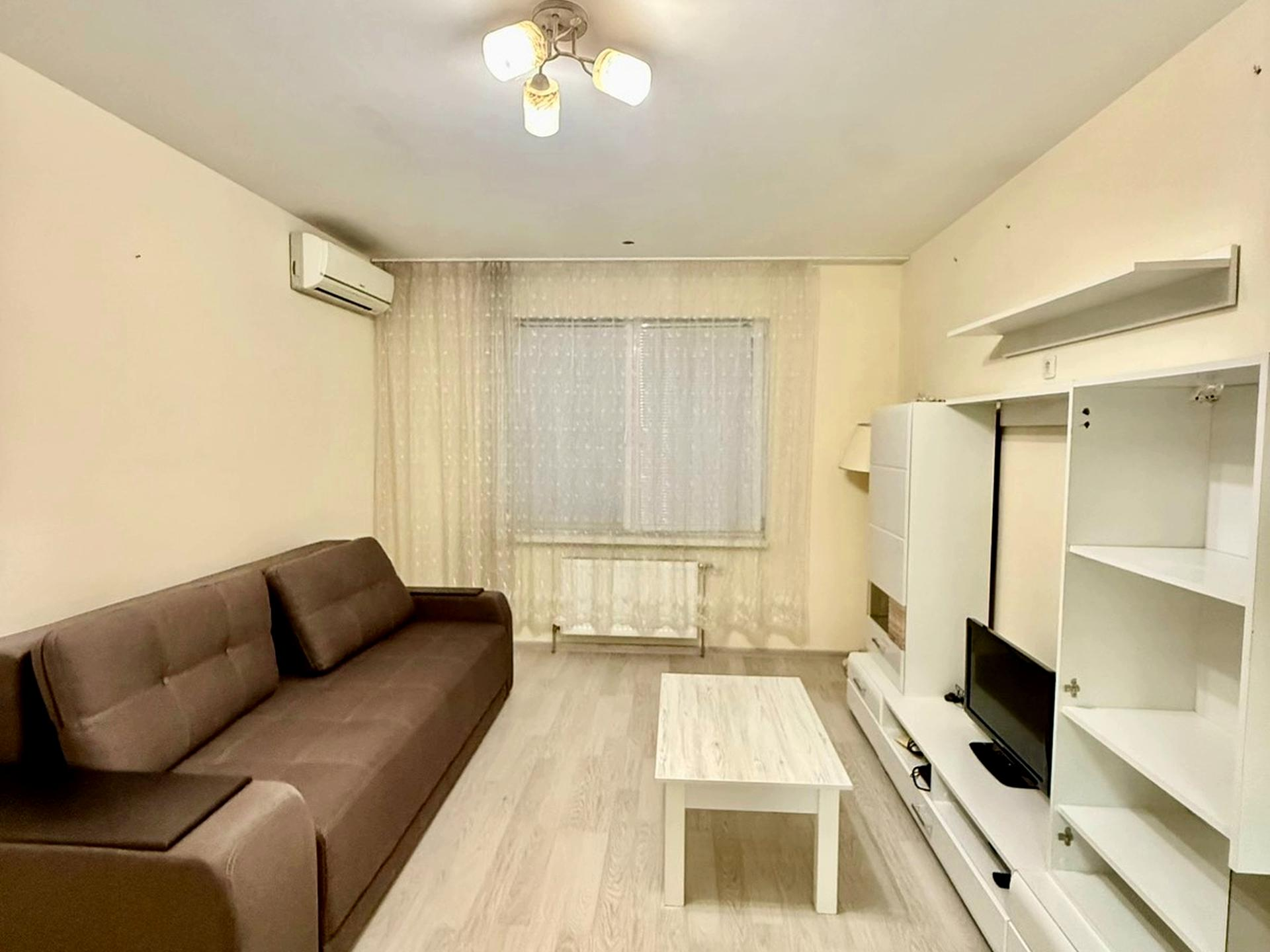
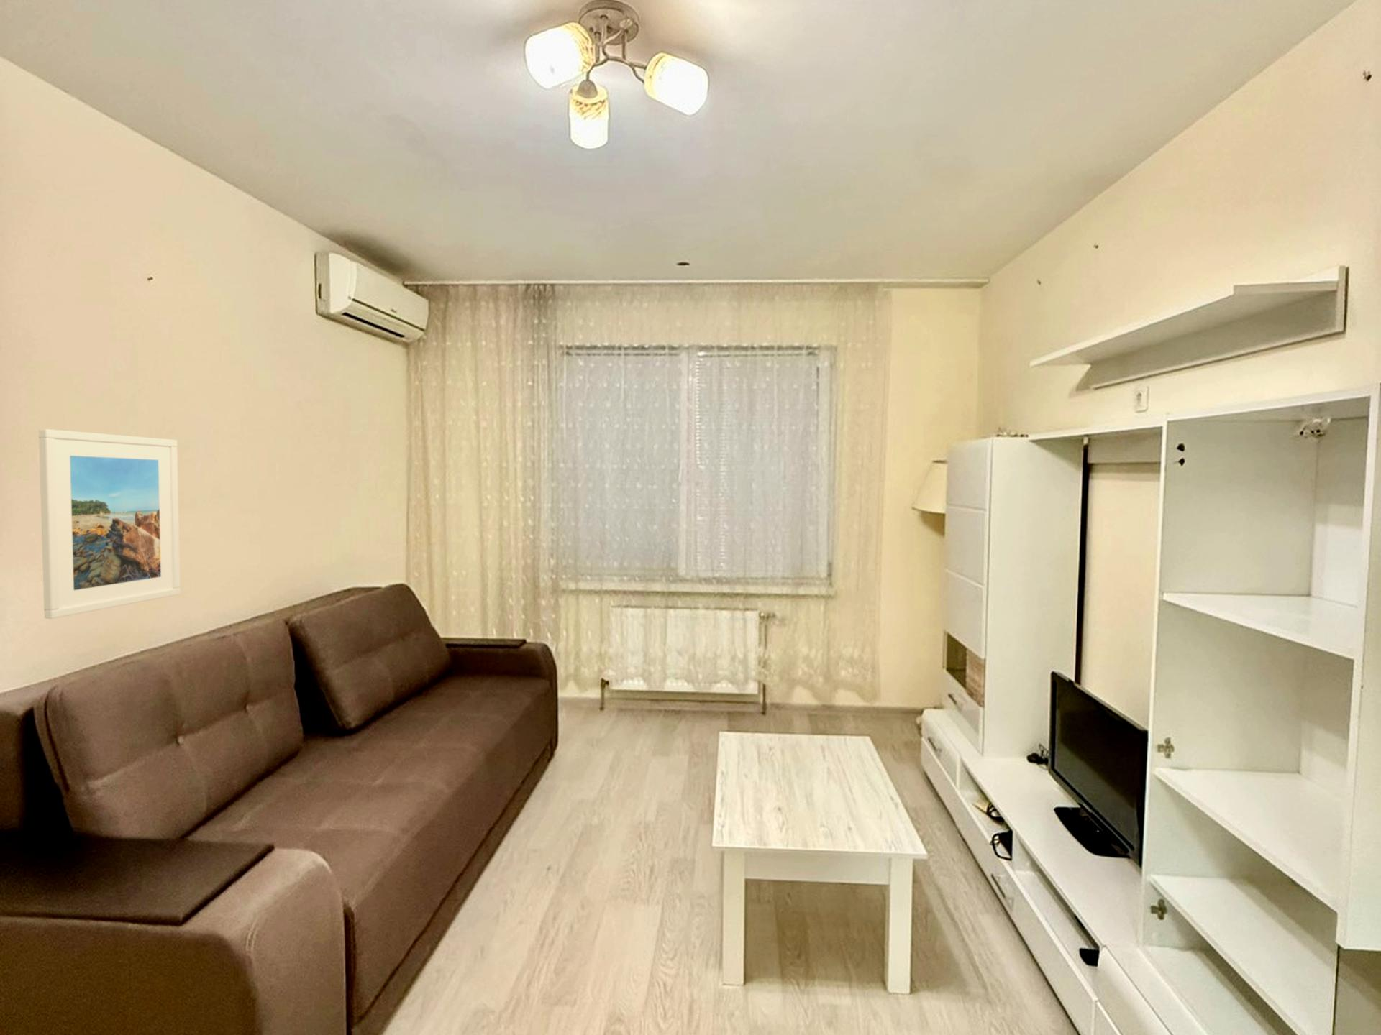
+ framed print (116, 521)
